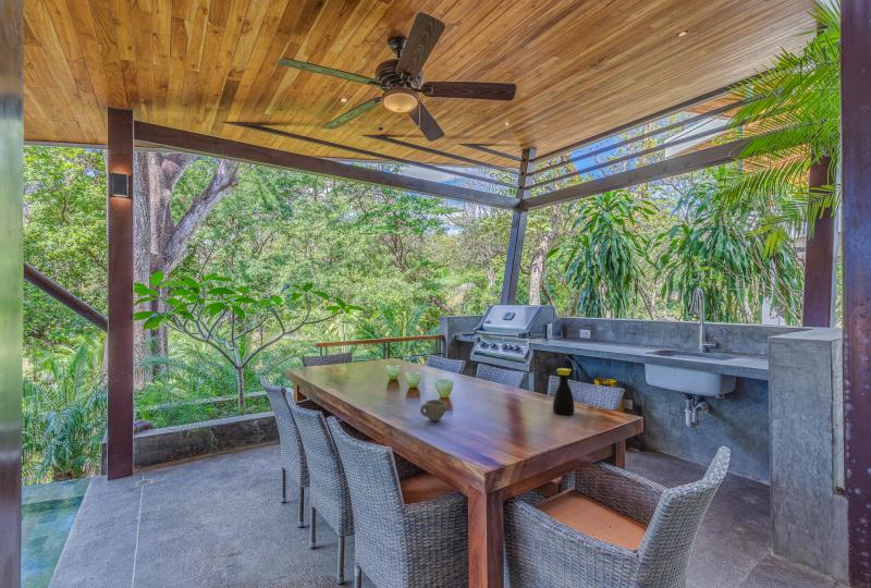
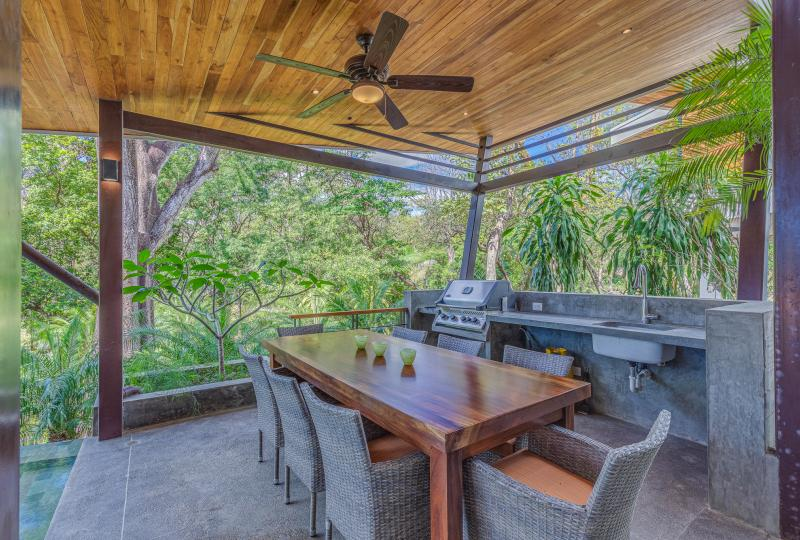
- cup (432, 411)
- bottle (563, 390)
